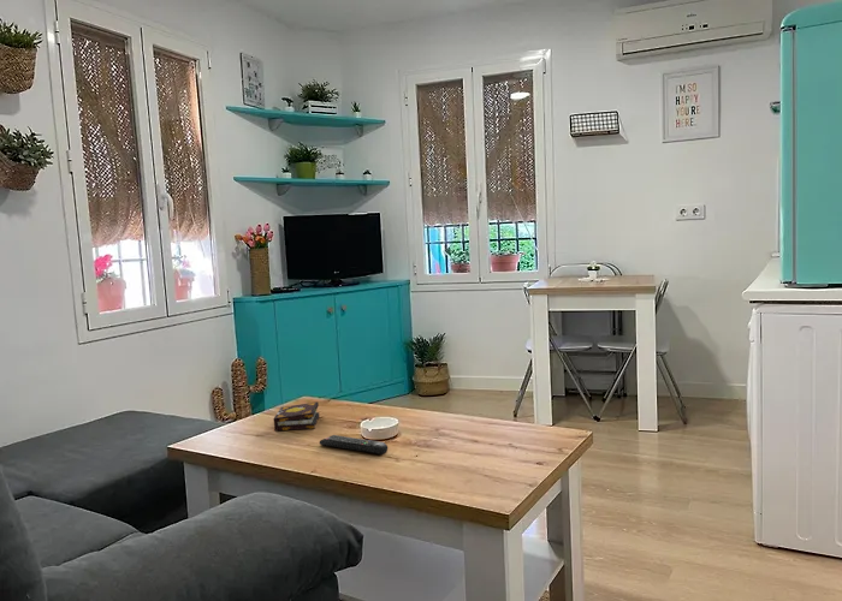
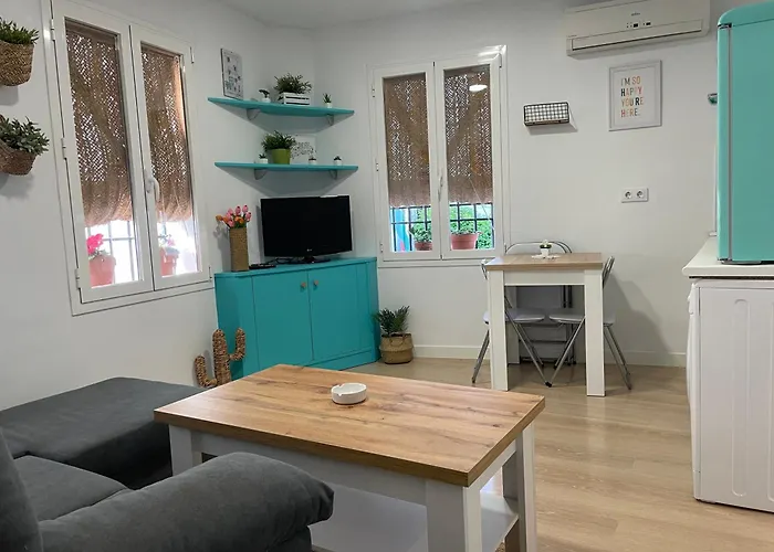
- remote control (352, 444)
- book (297, 415)
